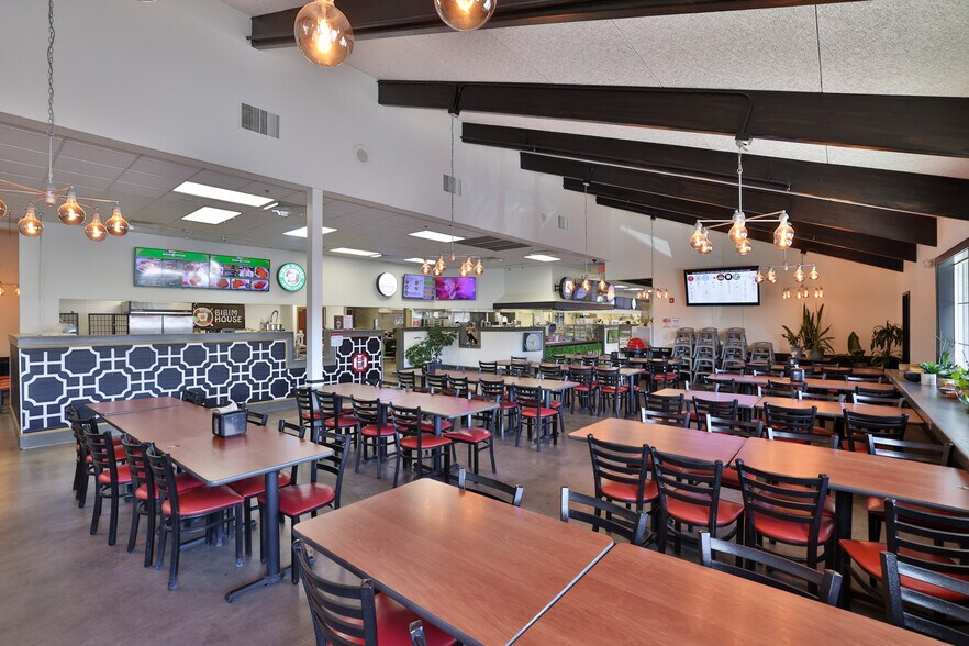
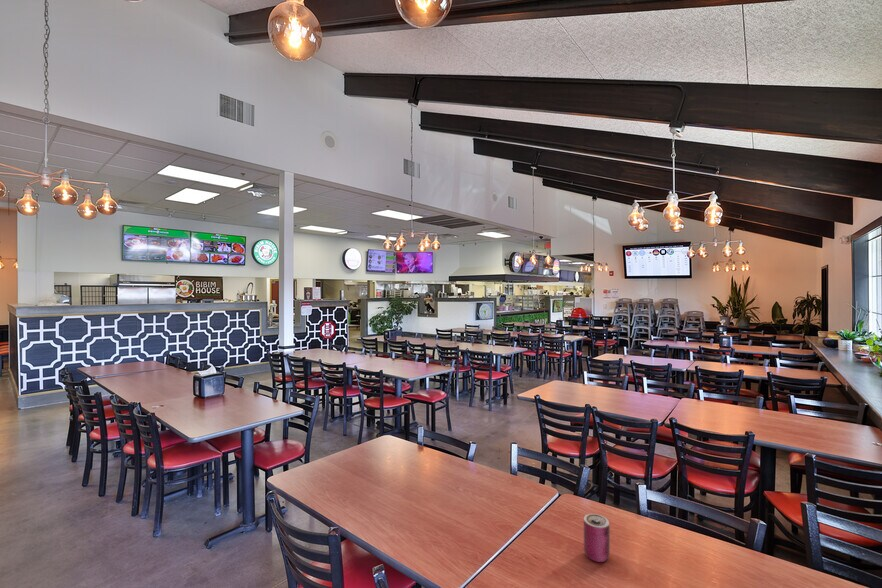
+ can (596, 537)
